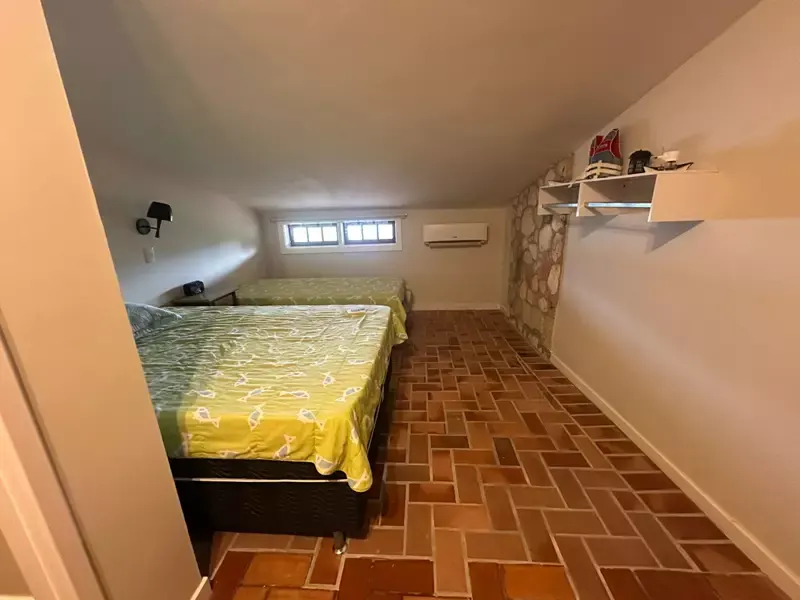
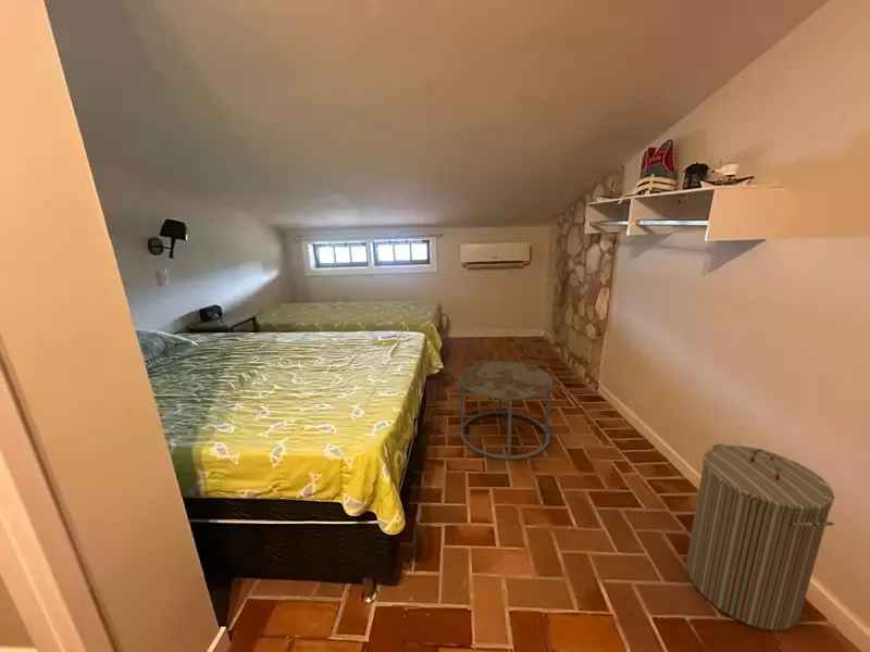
+ laundry hamper (753, 523)
+ side table (500, 406)
